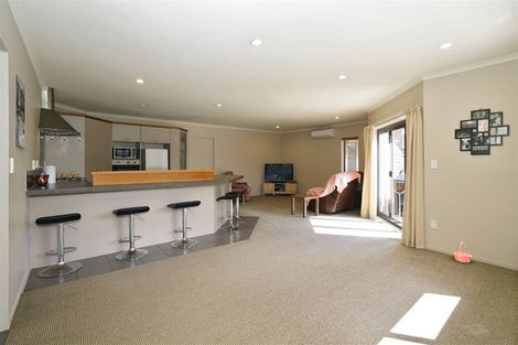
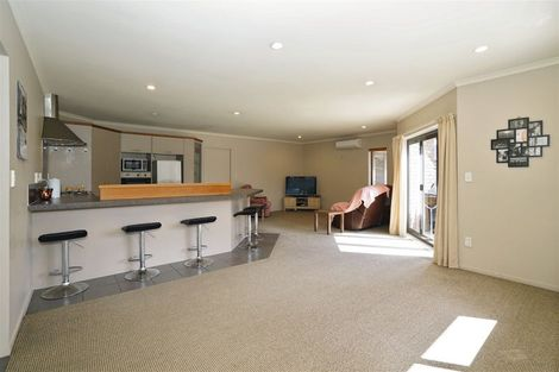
- basket (462, 252)
